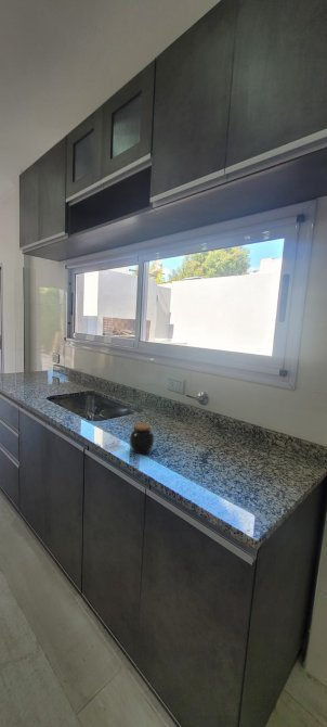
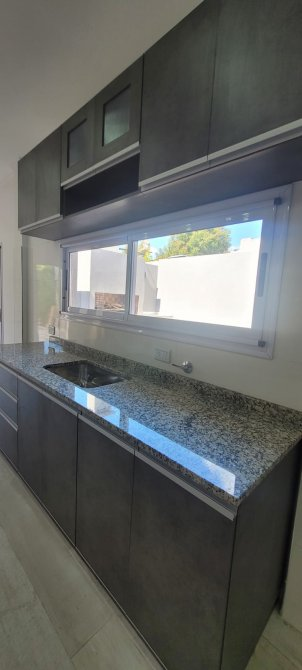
- jar (142, 437)
